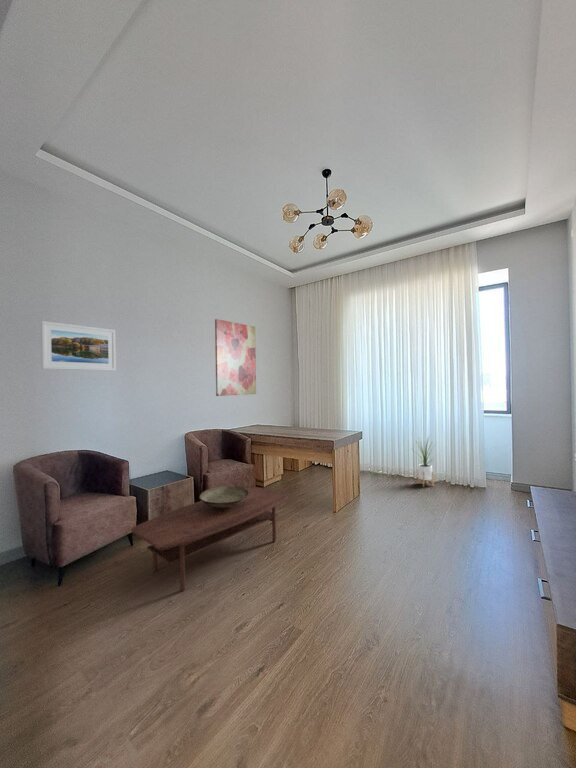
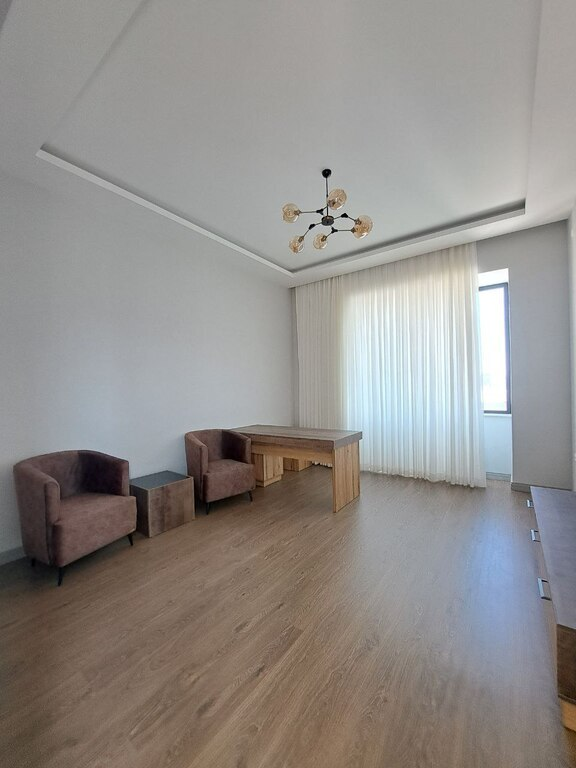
- house plant (425, 459)
- decorative bowl (224, 499)
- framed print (81, 347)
- wall art (236, 359)
- coffee table (219, 532)
